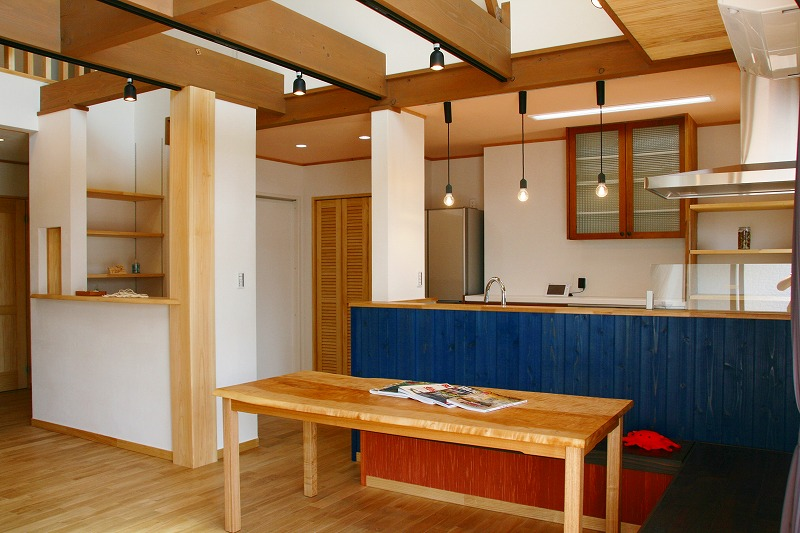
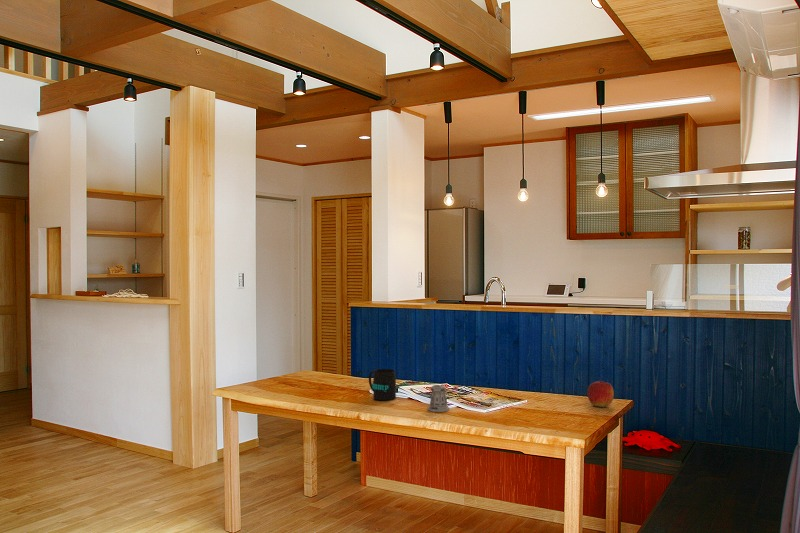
+ mug (380, 384)
+ apple (600, 393)
+ pepper shaker (439, 396)
